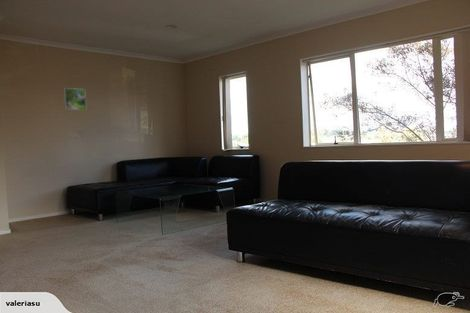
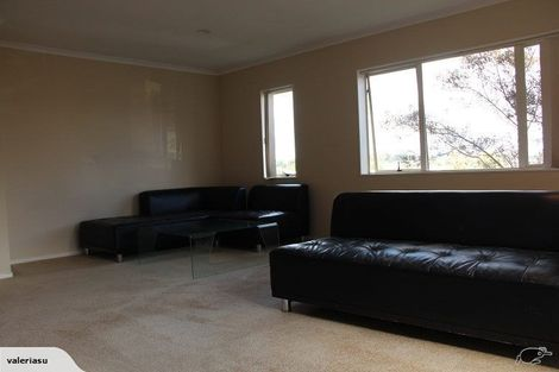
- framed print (75, 99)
